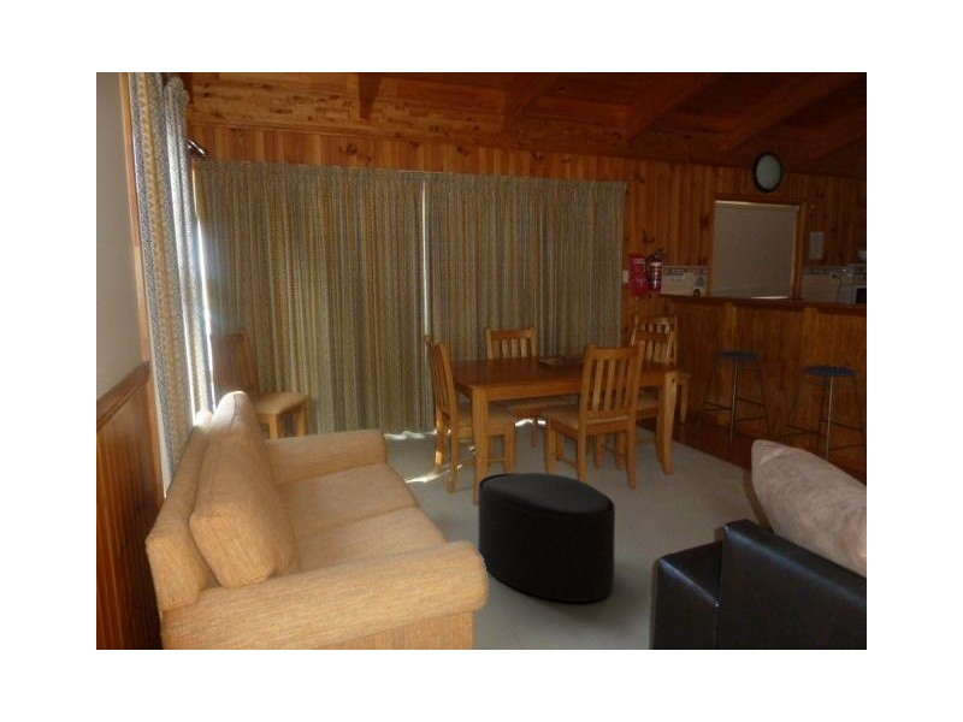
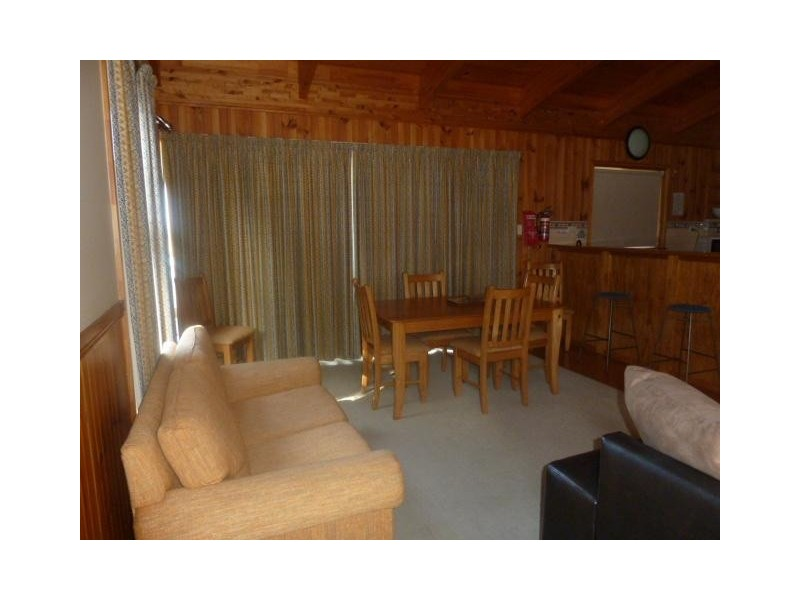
- ottoman (542, 526)
